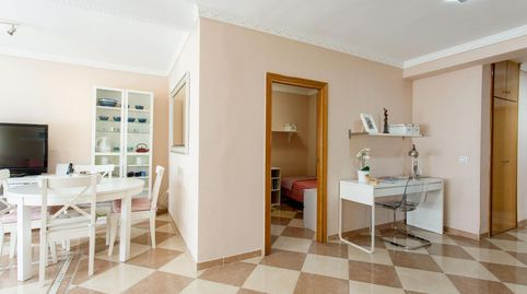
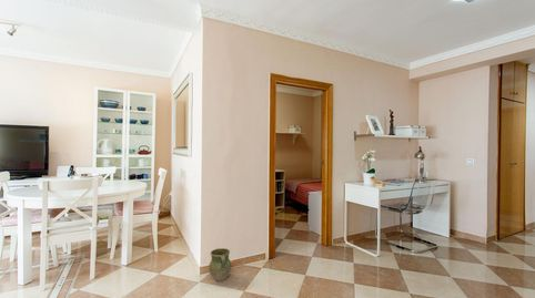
+ ceramic jug (220, 265)
